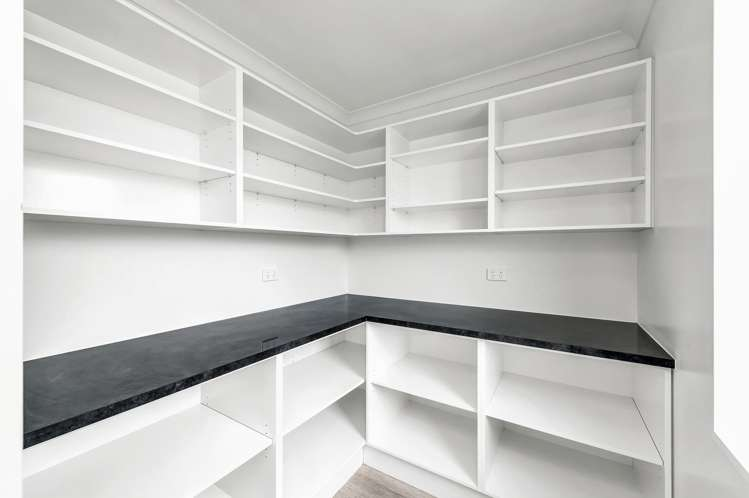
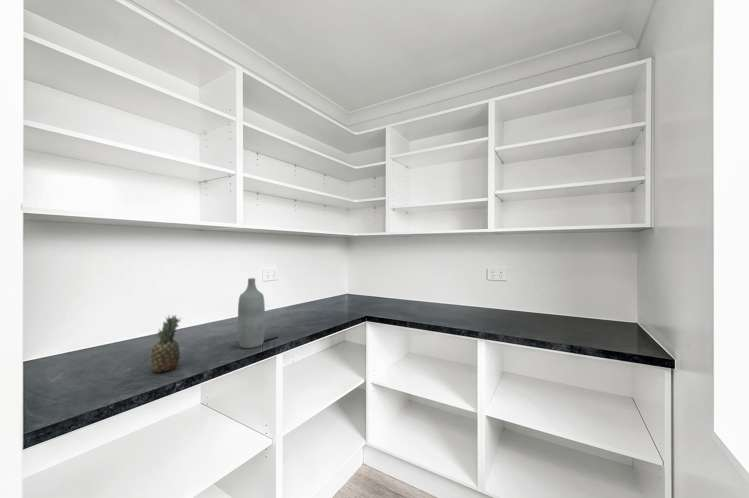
+ bottle (251, 311)
+ fruit (166, 341)
